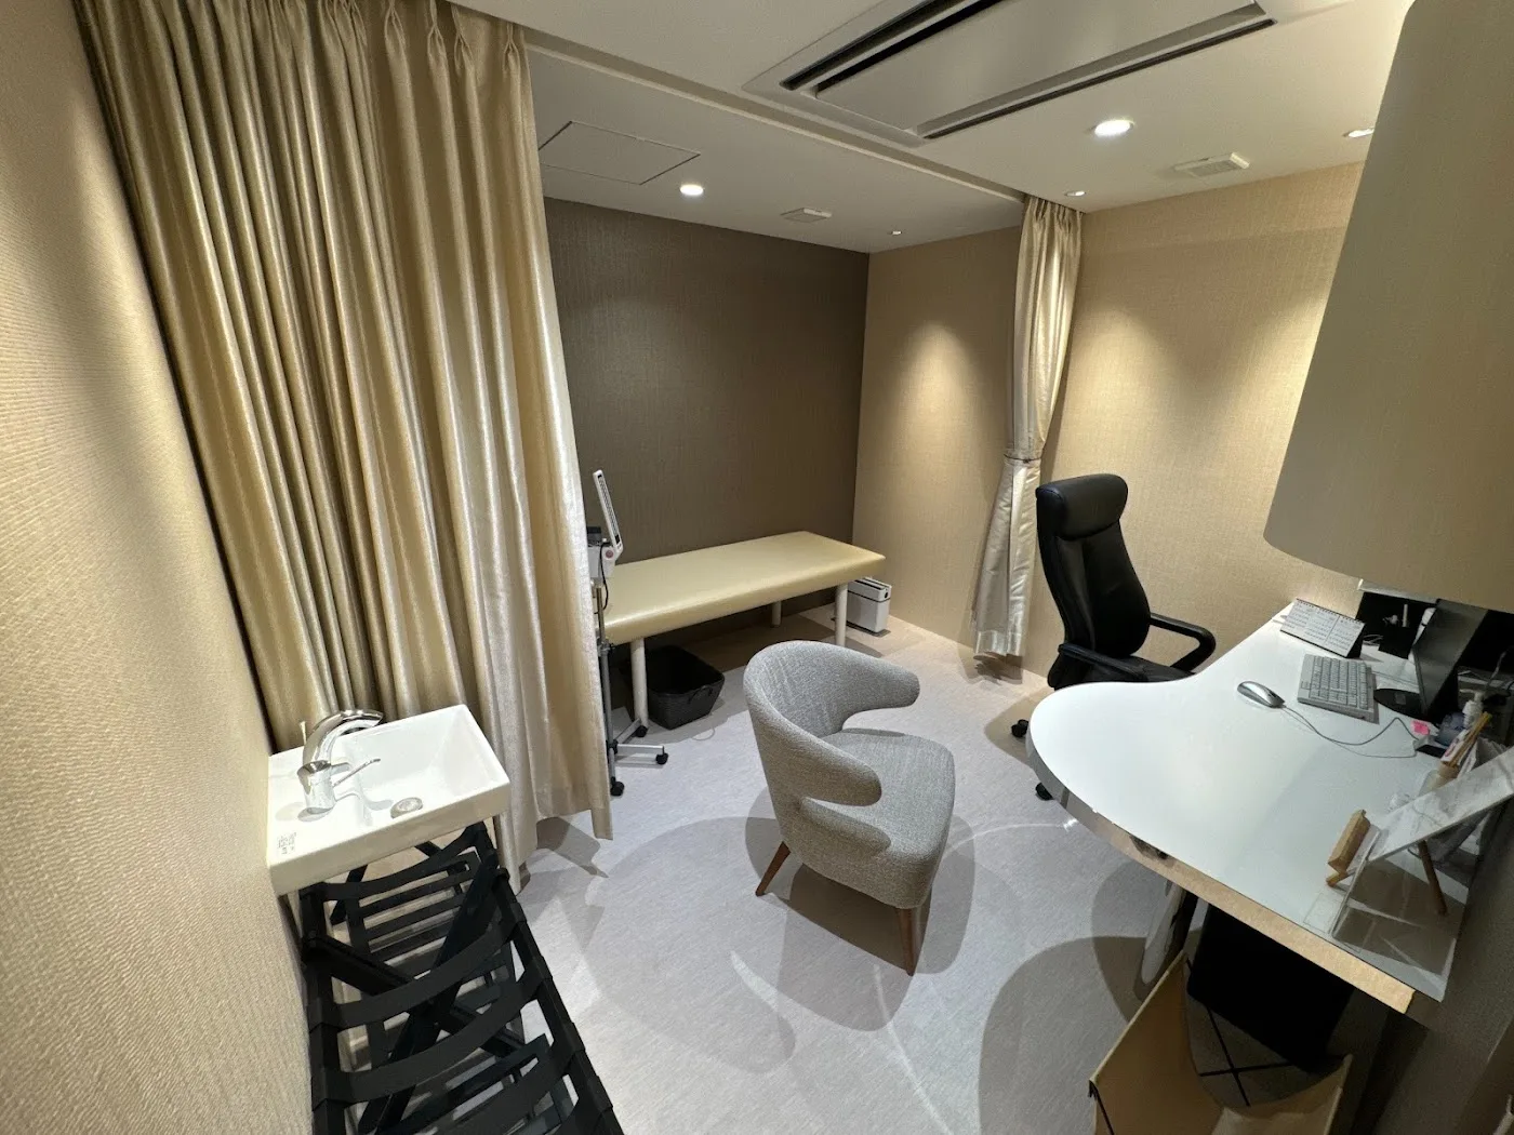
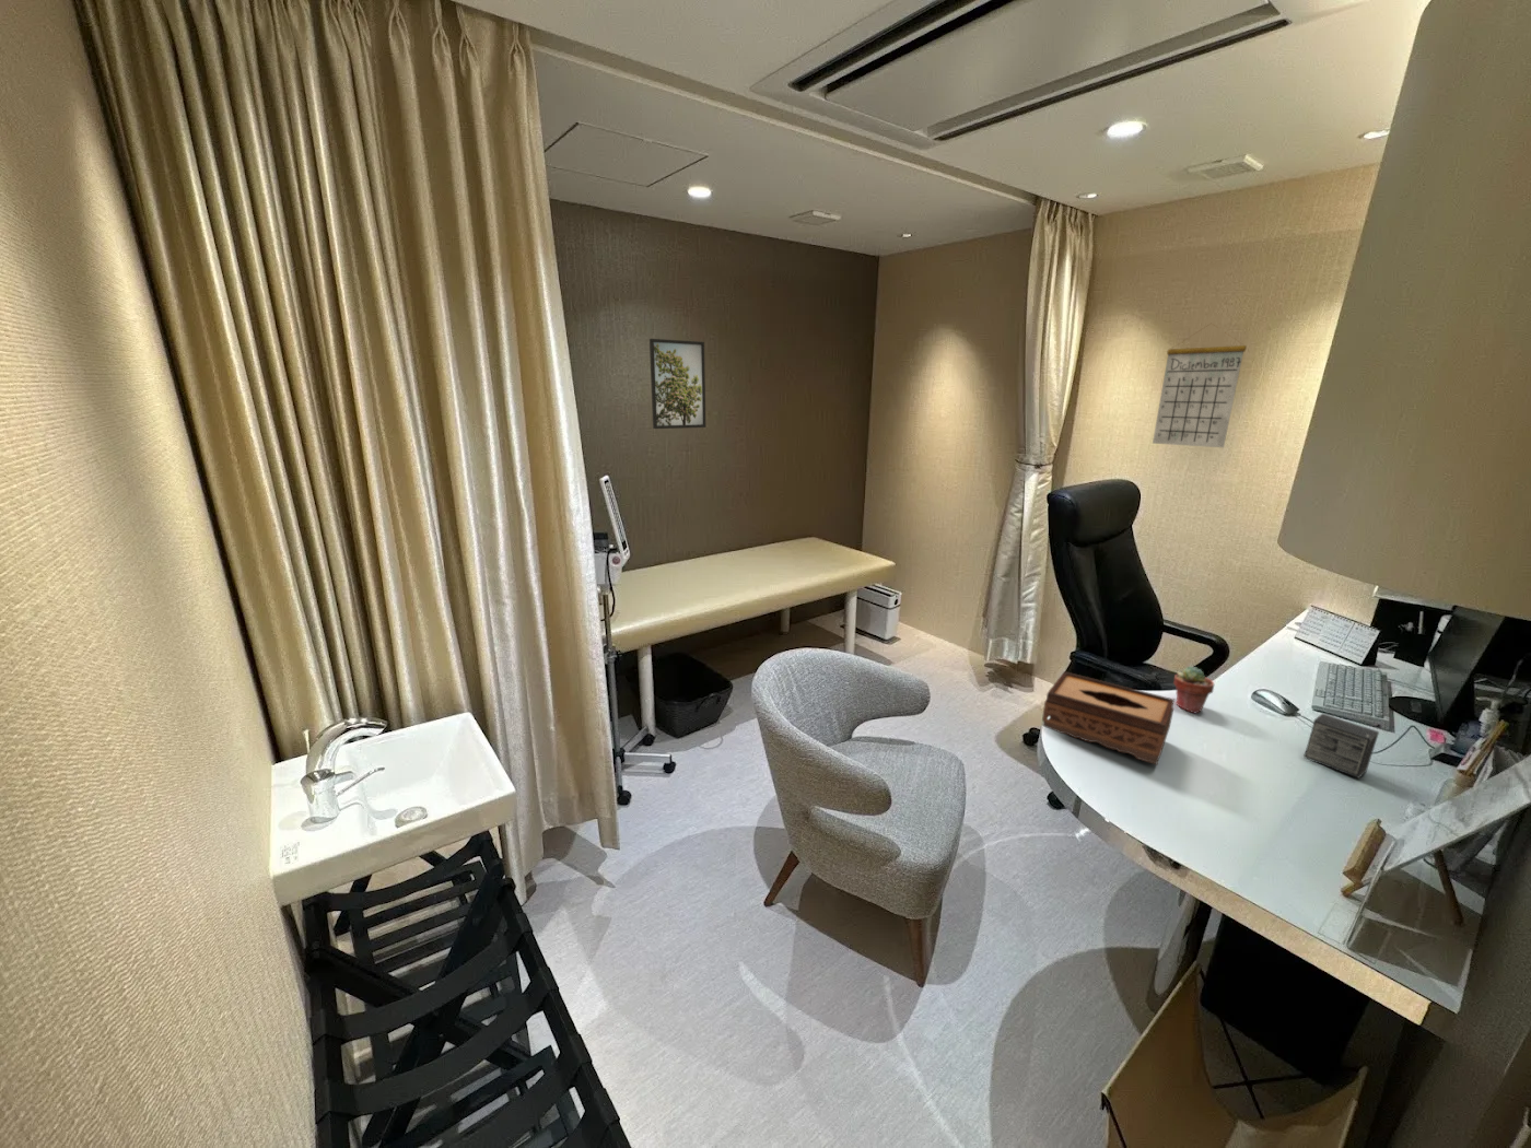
+ tissue box (1107, 714)
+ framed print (677, 385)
+ calendar (1197, 385)
+ small box (1339, 744)
+ potted succulent (1192, 686)
